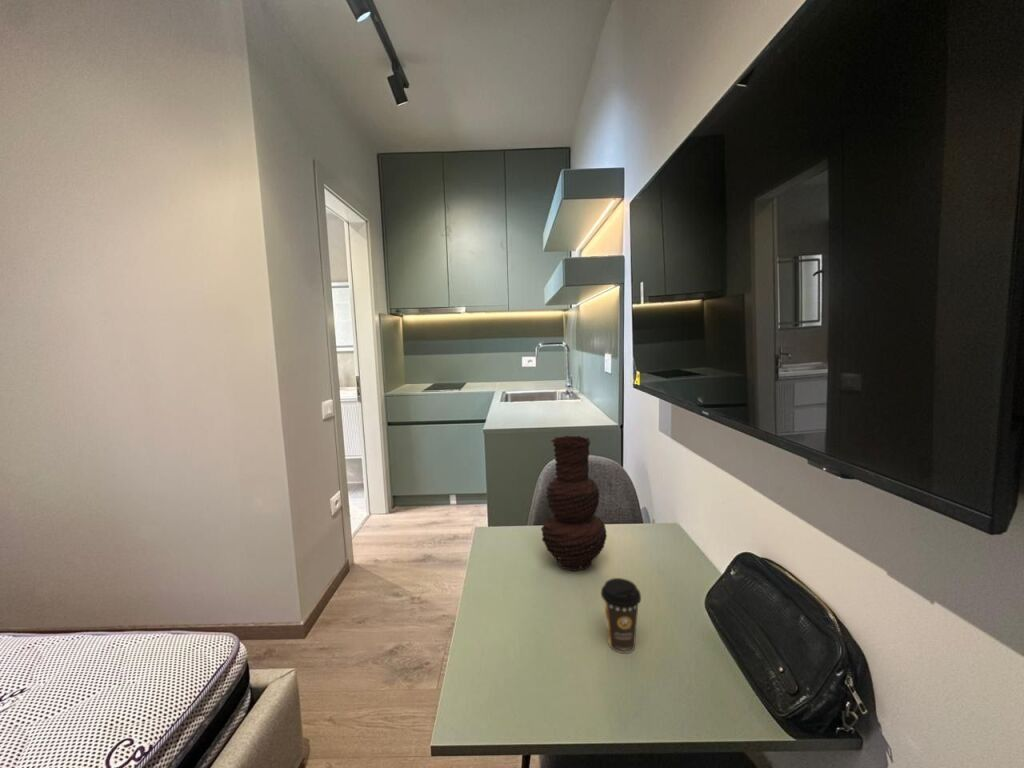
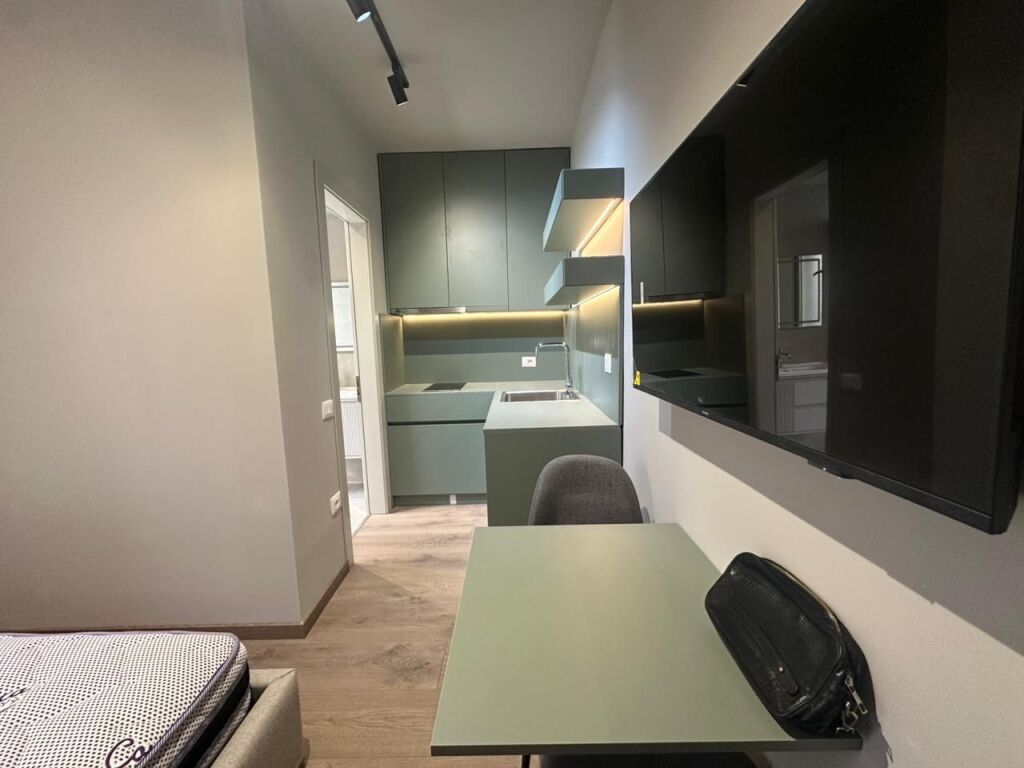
- vase (572, 501)
- coffee cup (621, 615)
